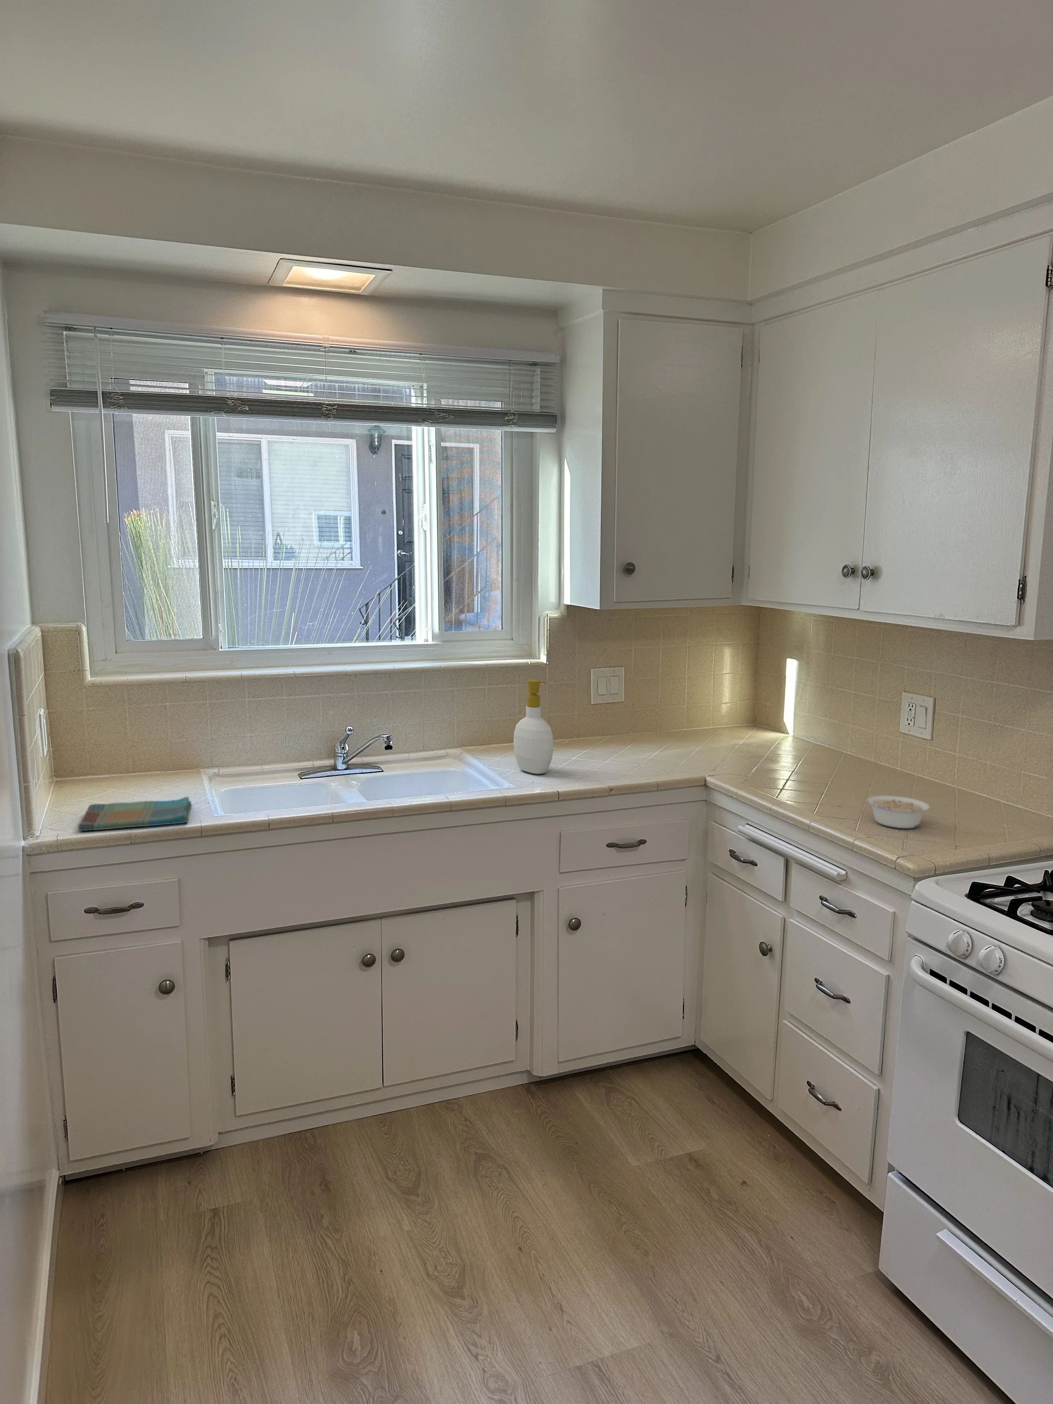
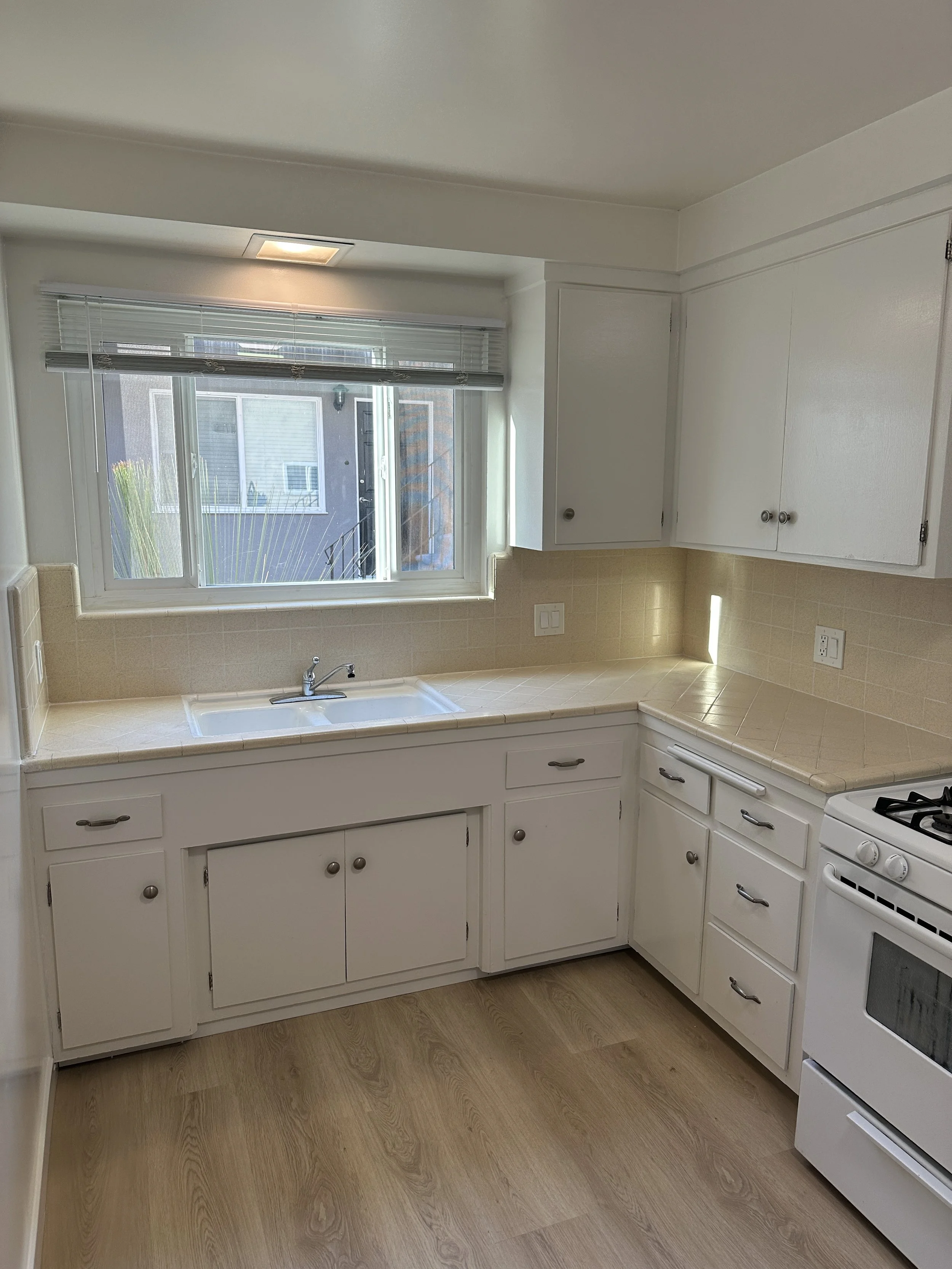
- legume (899, 811)
- soap bottle (534, 726)
- dish towel (137, 813)
